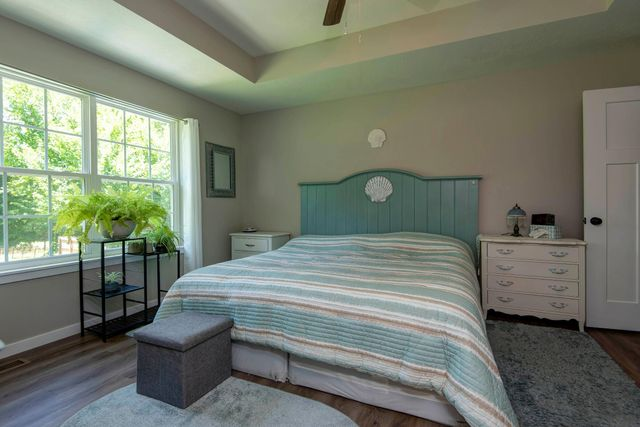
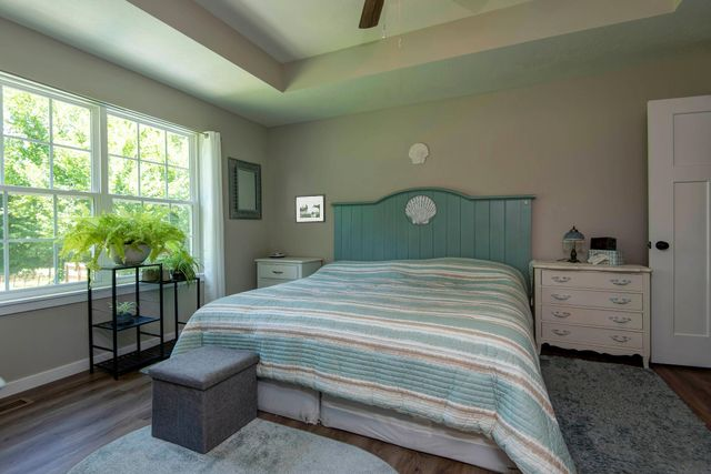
+ picture frame (310, 209)
